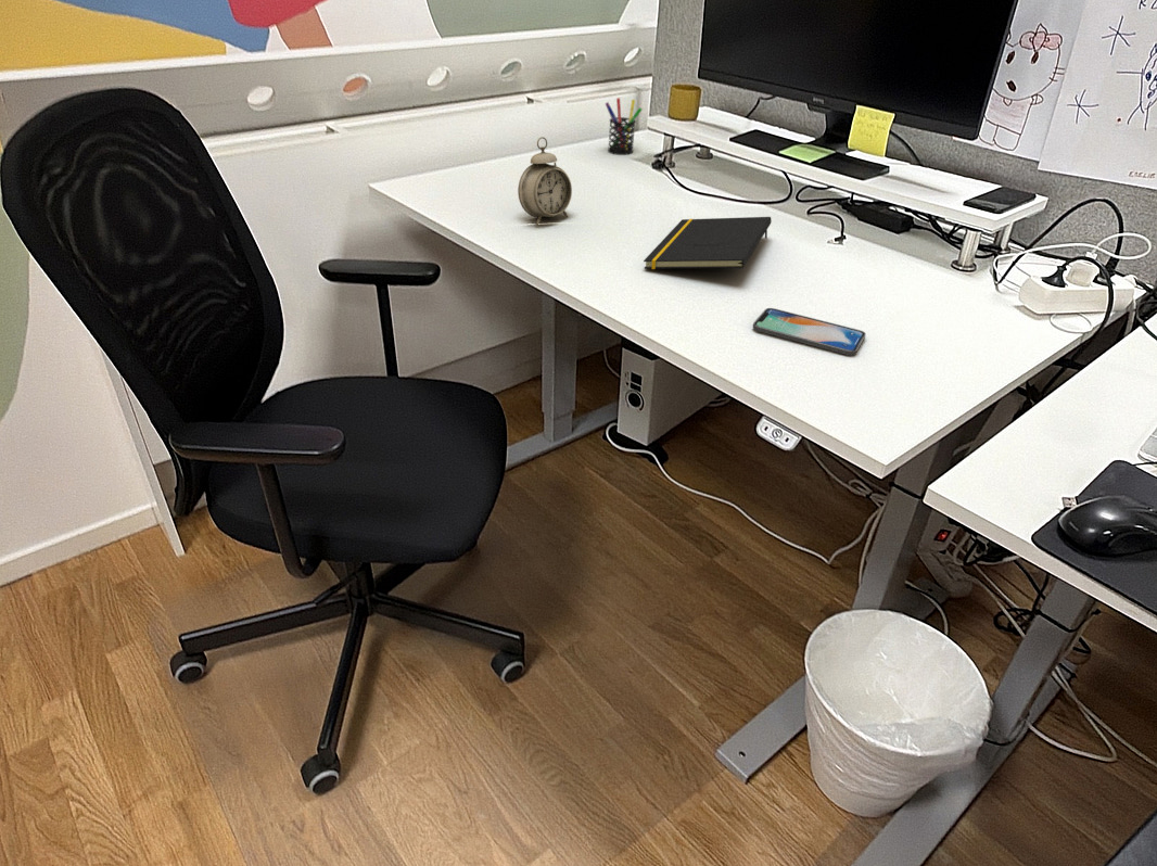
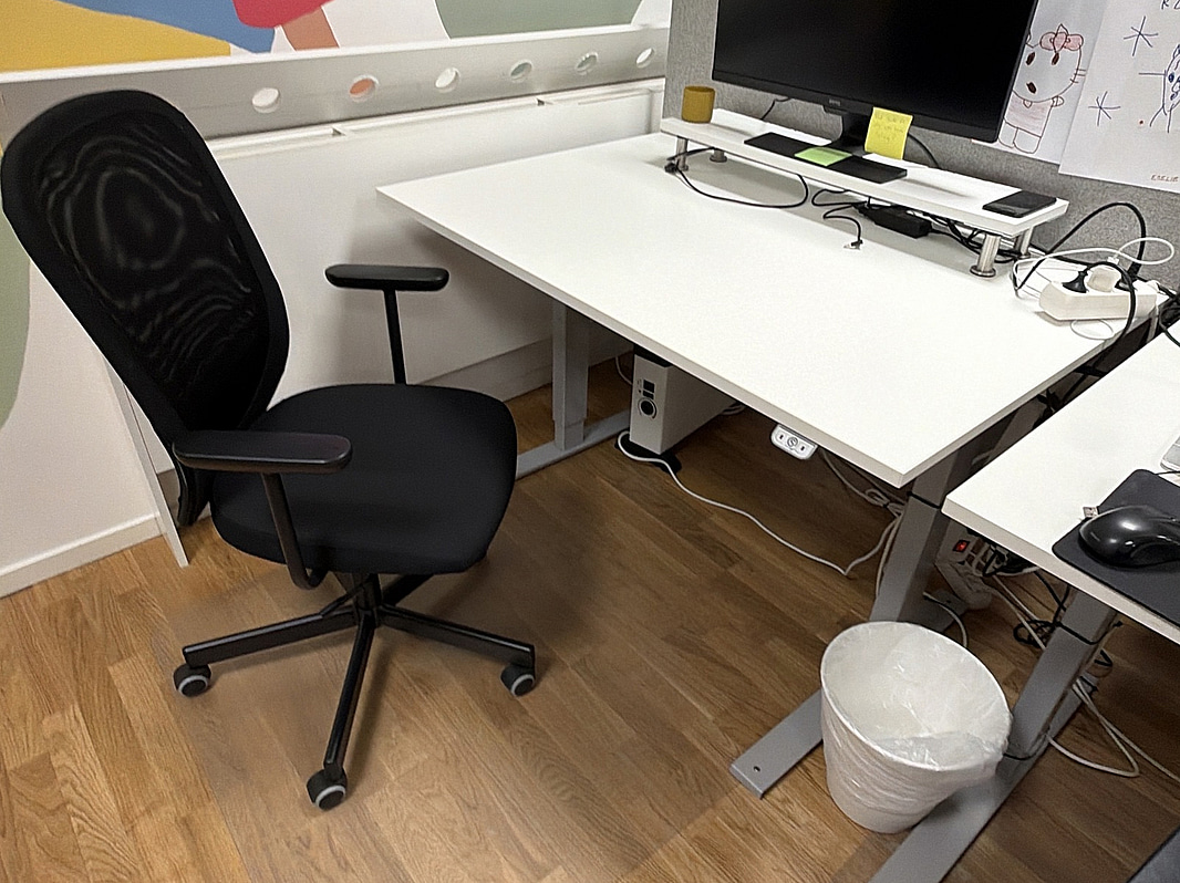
- smartphone (809, 330)
- notepad (710, 241)
- alarm clock (546, 179)
- pen holder (624, 126)
